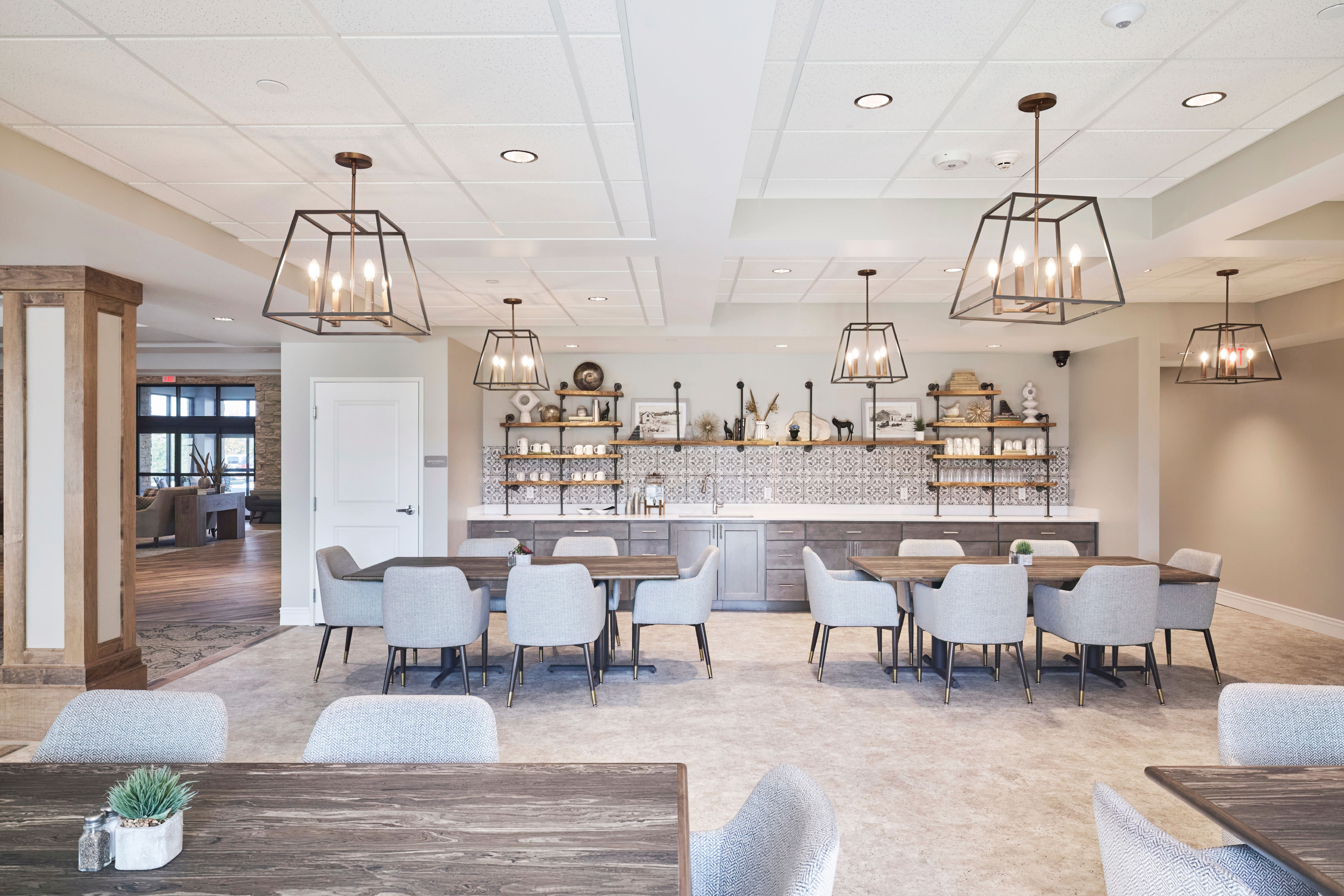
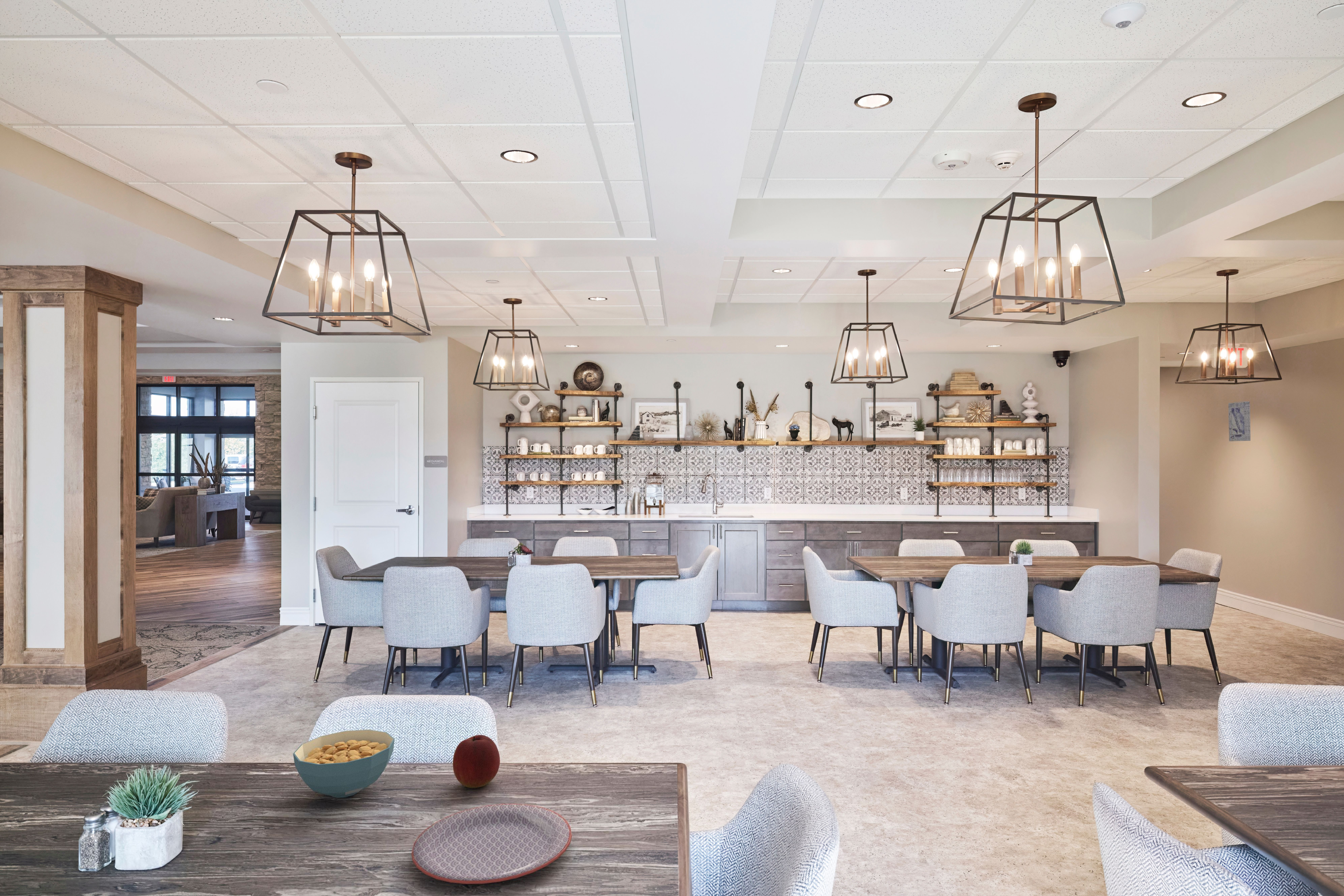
+ apple (476, 761)
+ wall art (1239, 421)
+ cereal bowl (345, 768)
+ plate (494, 845)
